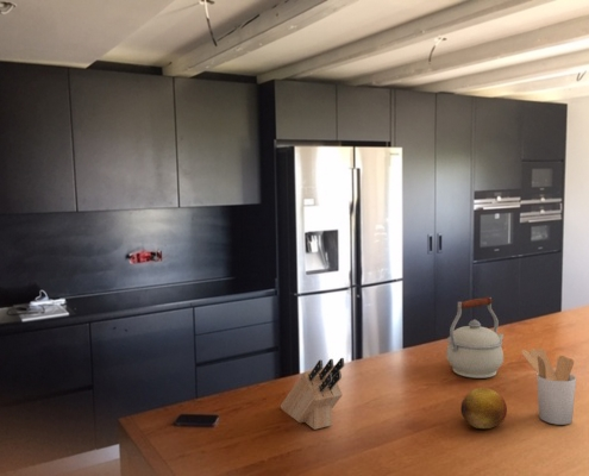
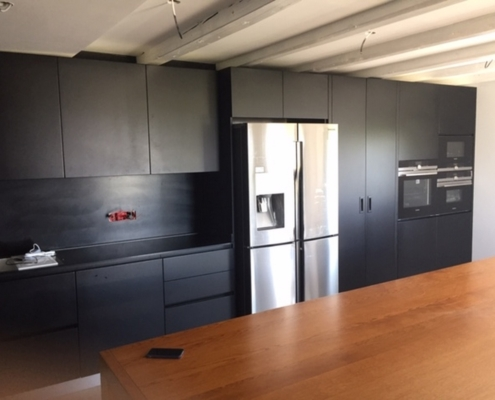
- utensil holder (547, 383)
- knife block (312, 384)
- kettle (477, 334)
- fruit (482, 407)
